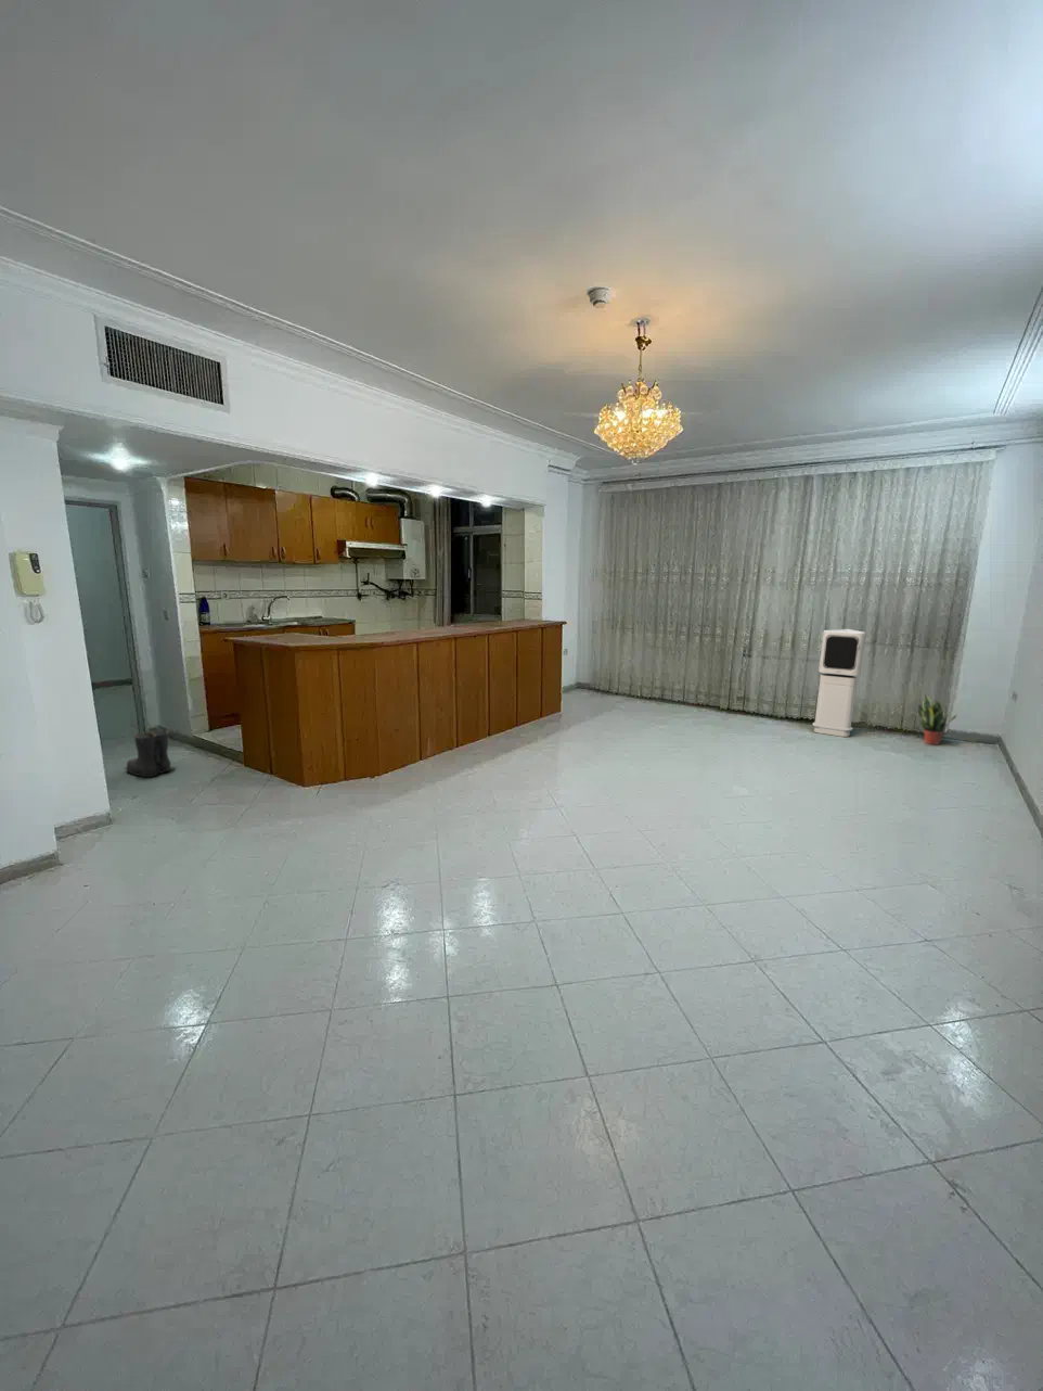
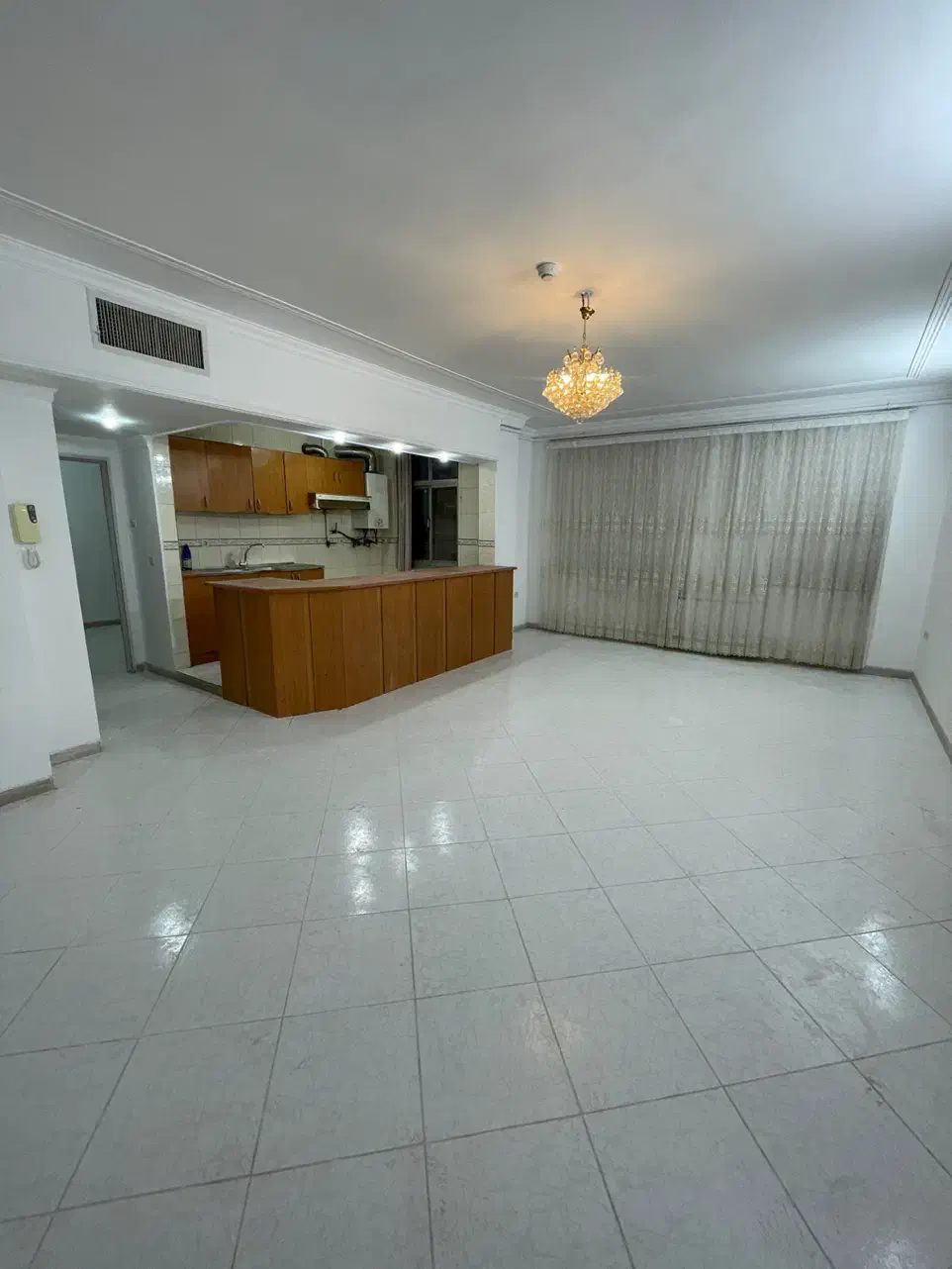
- boots (148, 750)
- potted plant (936, 719)
- air purifier (838, 682)
